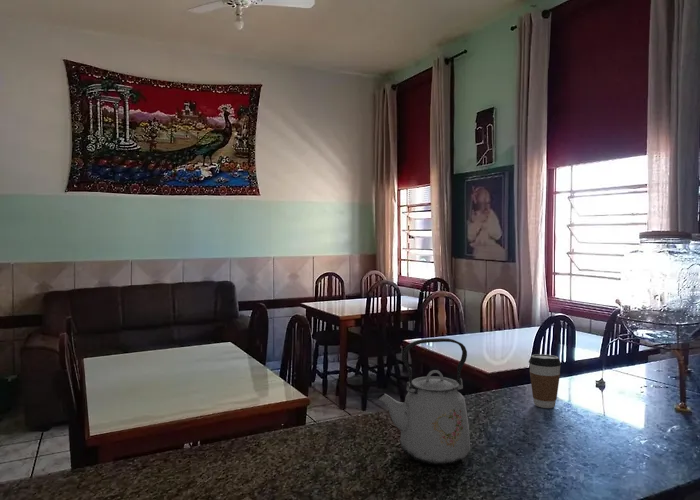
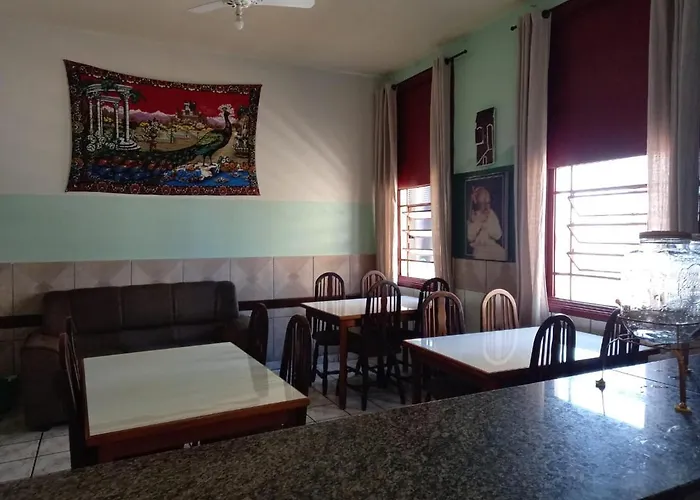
- coffee cup (544, 380)
- kettle (422, 398)
